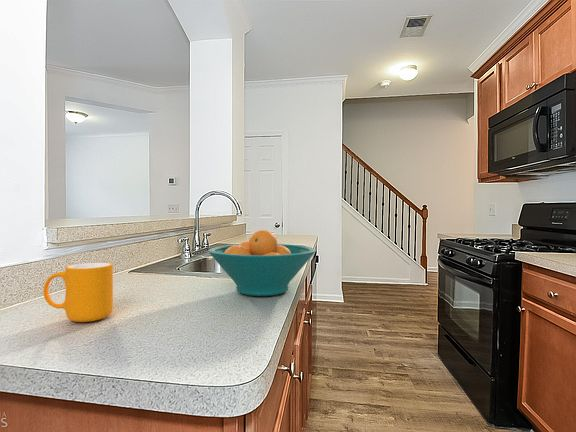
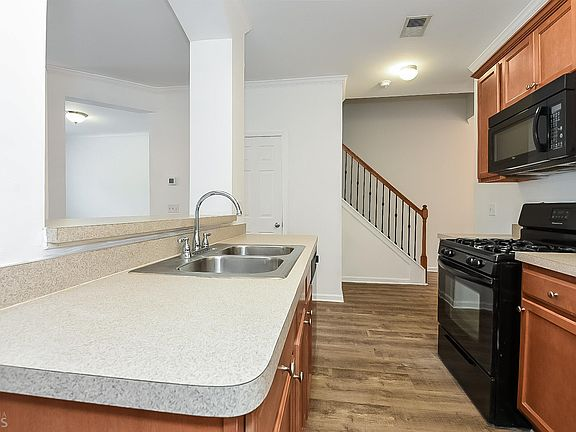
- fruit bowl (262, 260)
- mug (79, 292)
